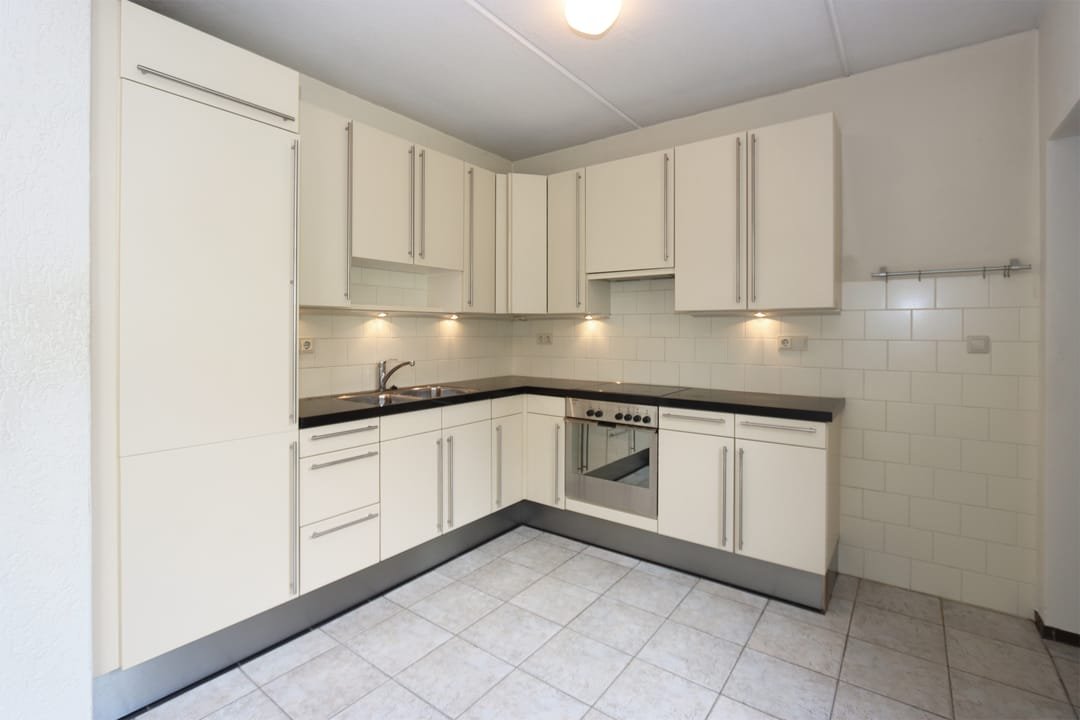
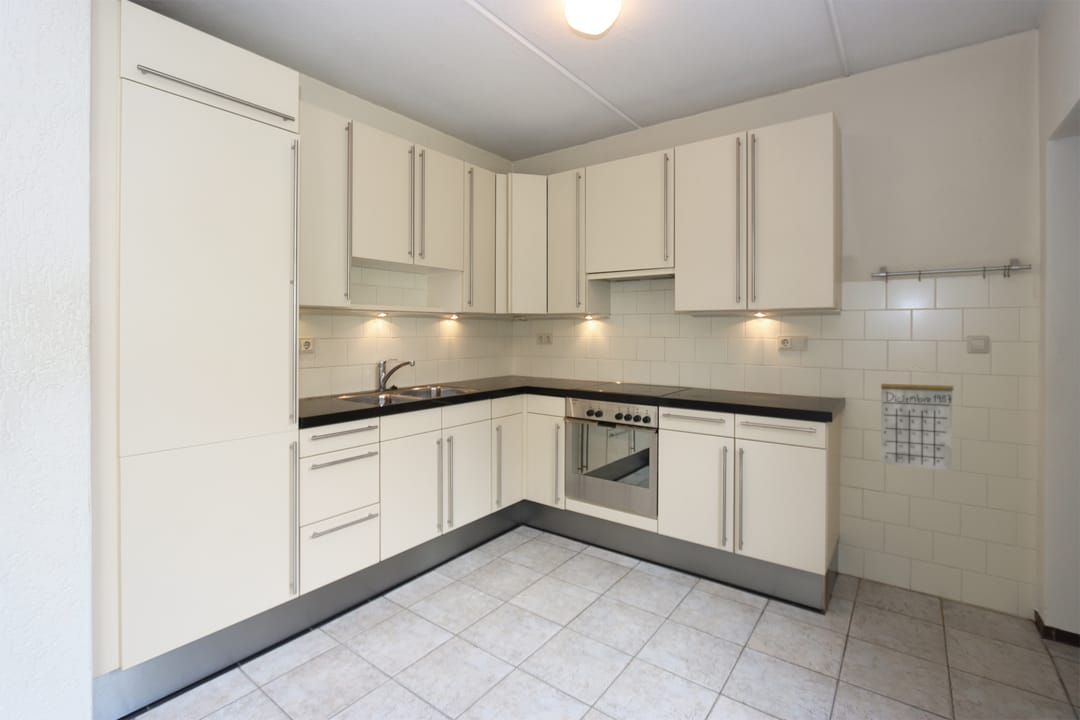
+ calendar (915, 416)
